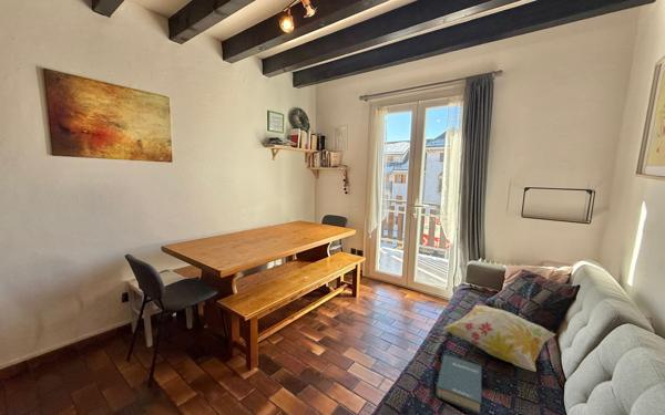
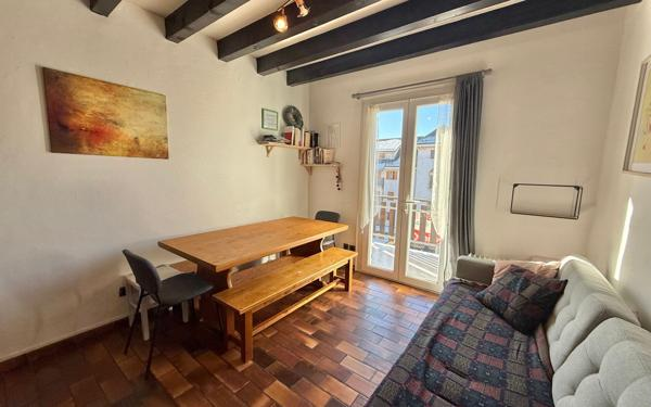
- decorative pillow (499, 331)
- hardback book (459, 380)
